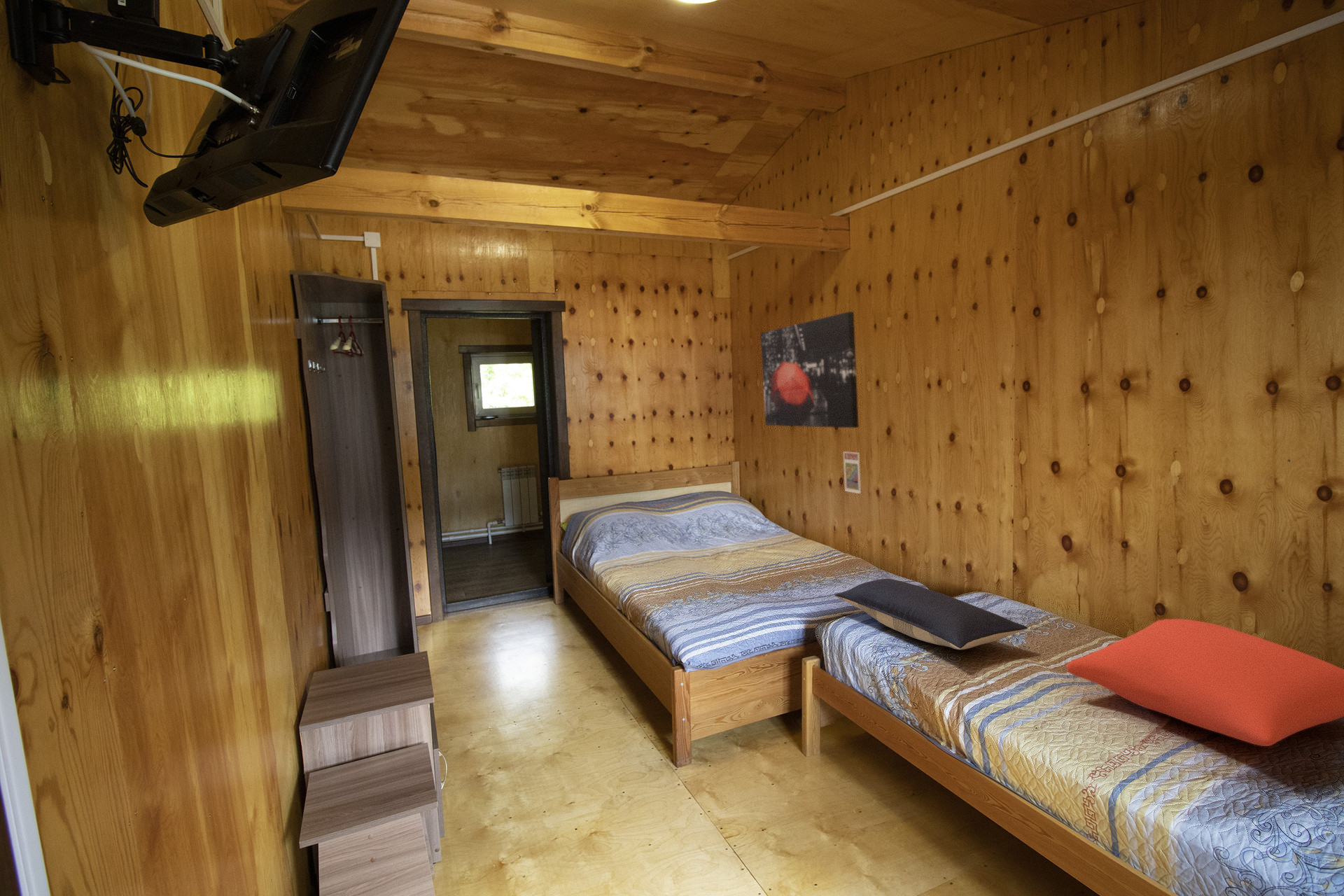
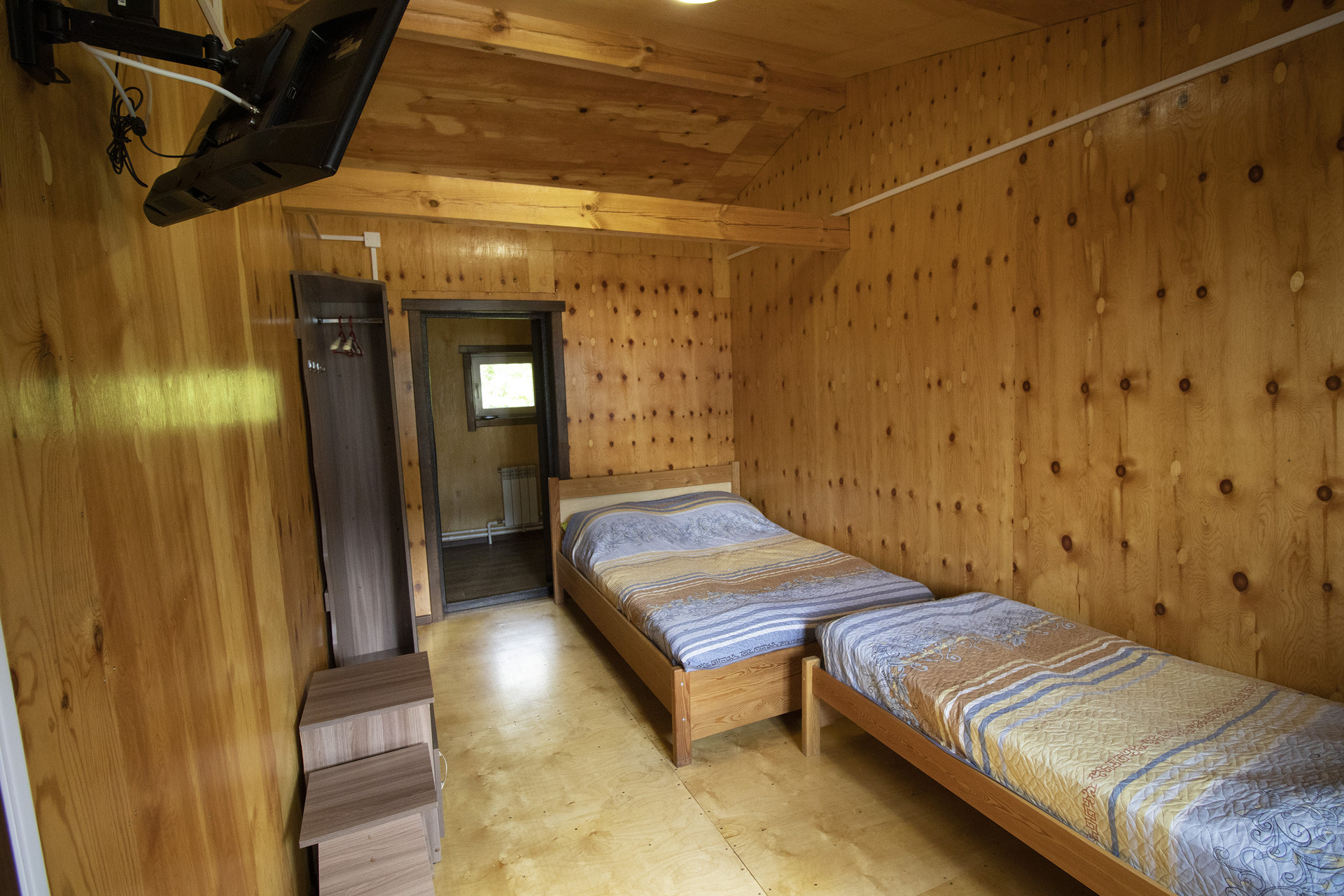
- trading card display case (852, 472)
- cushion (1208, 676)
- pillow (920, 610)
- wall art (804, 375)
